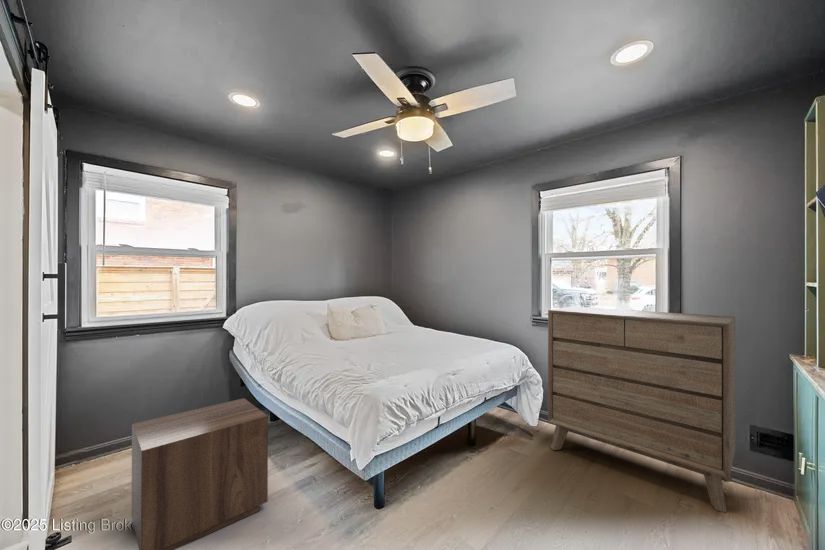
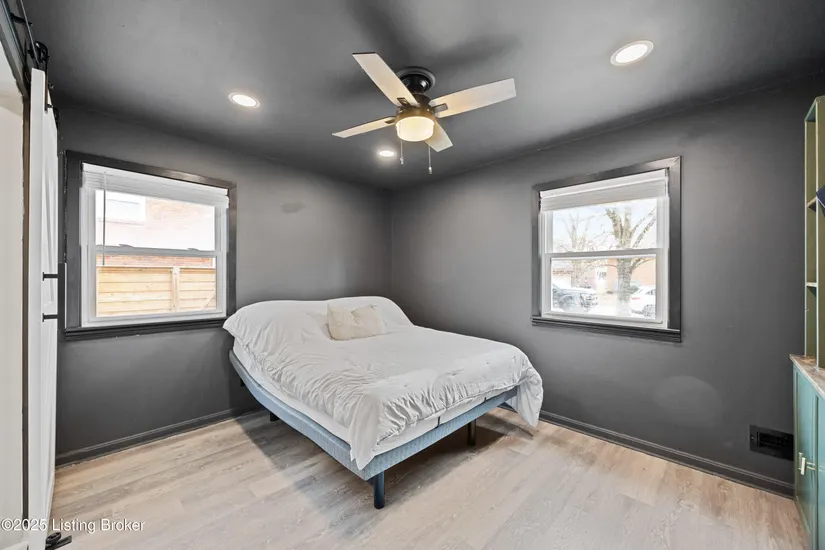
- dresser (633, 388)
- nightstand (201, 467)
